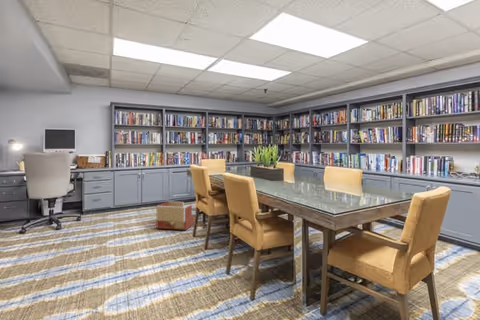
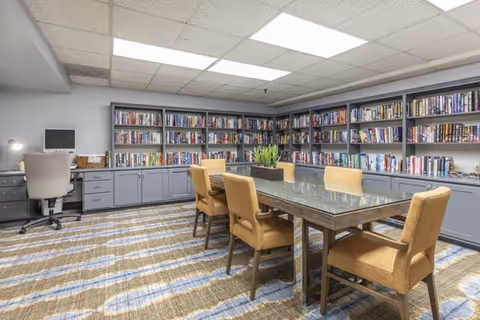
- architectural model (172, 213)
